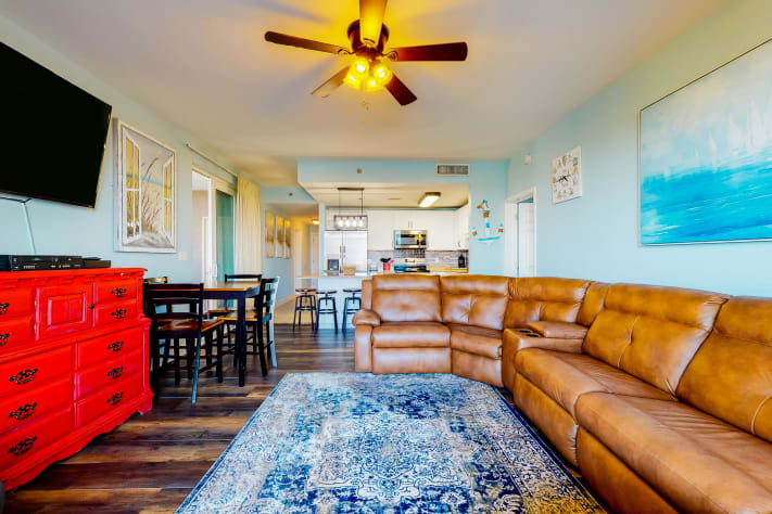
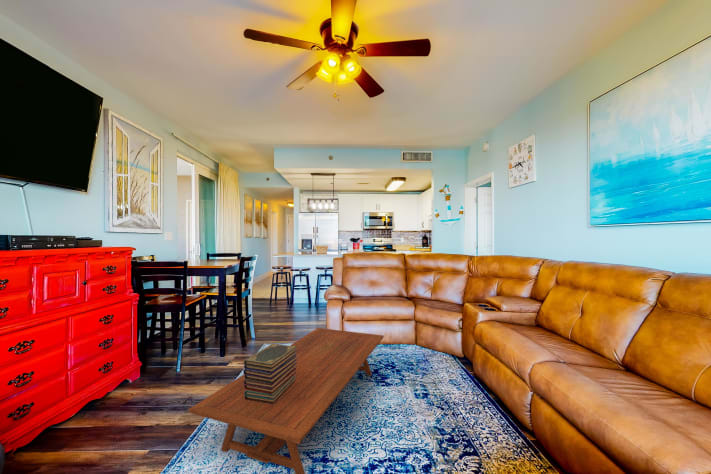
+ coffee table (312, 383)
+ book stack (271, 371)
